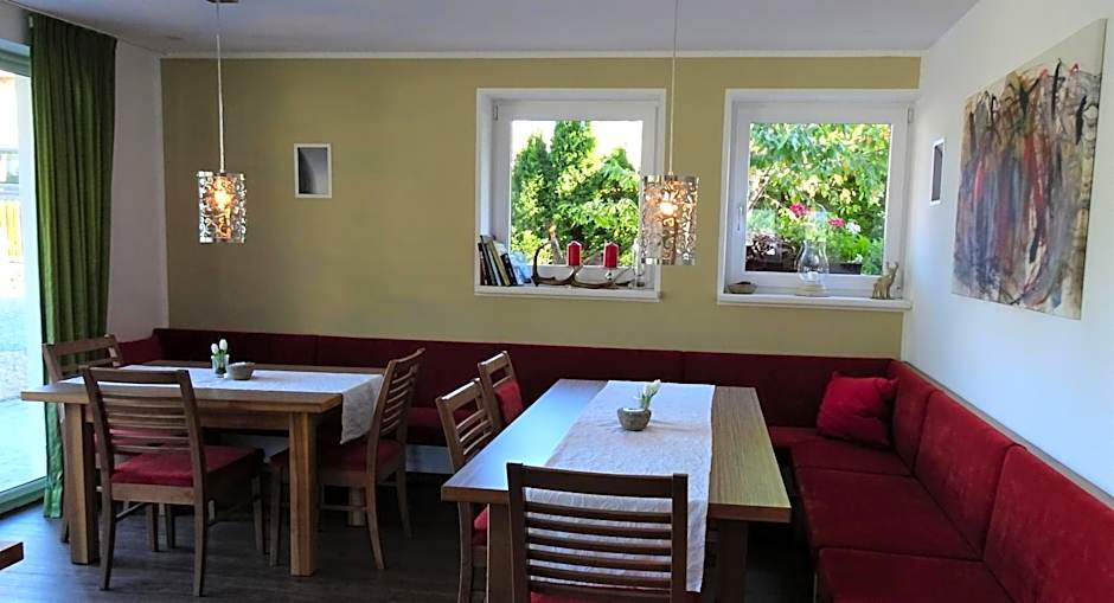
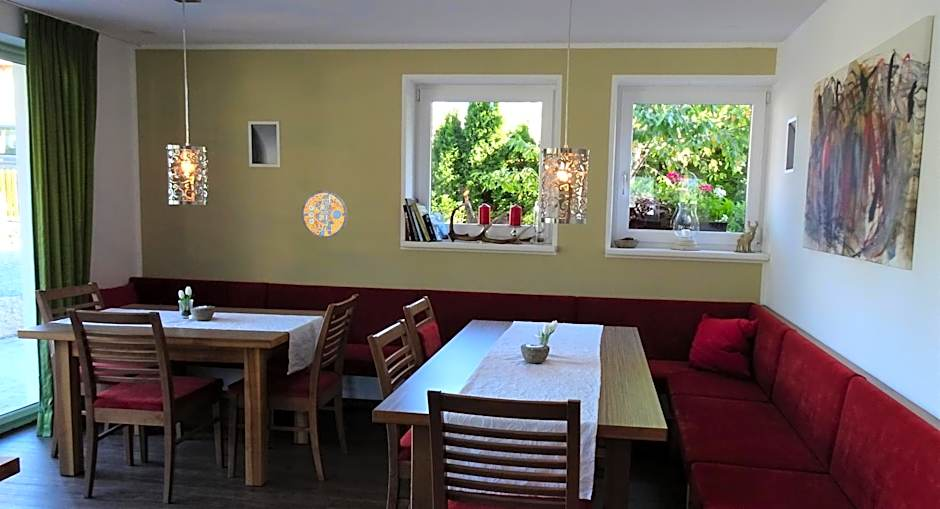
+ manhole cover (324, 214)
